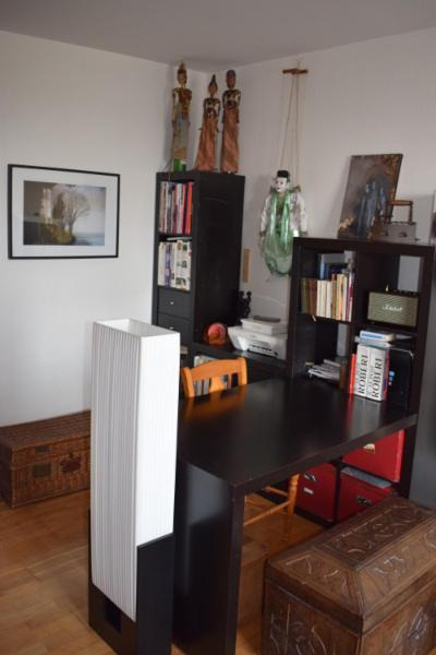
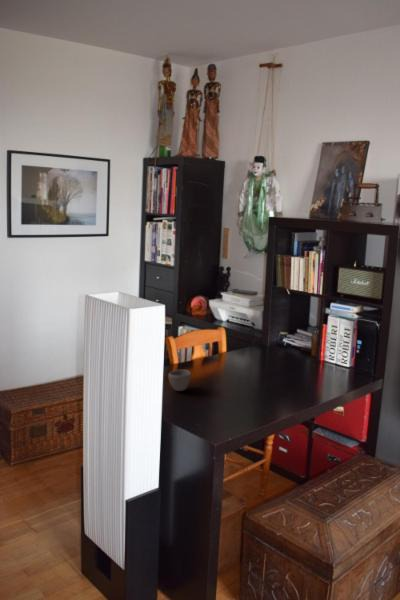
+ cup (180, 380)
